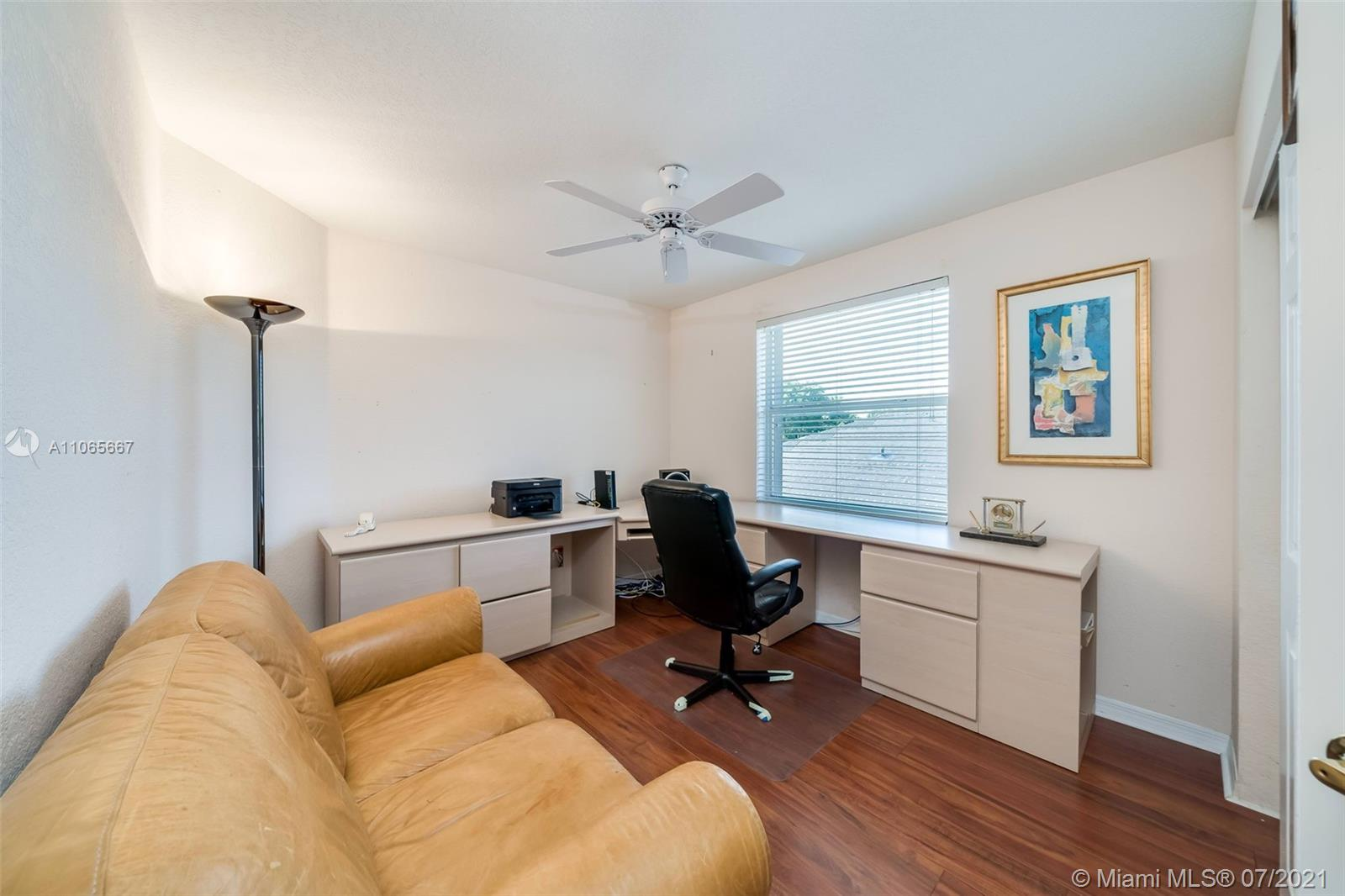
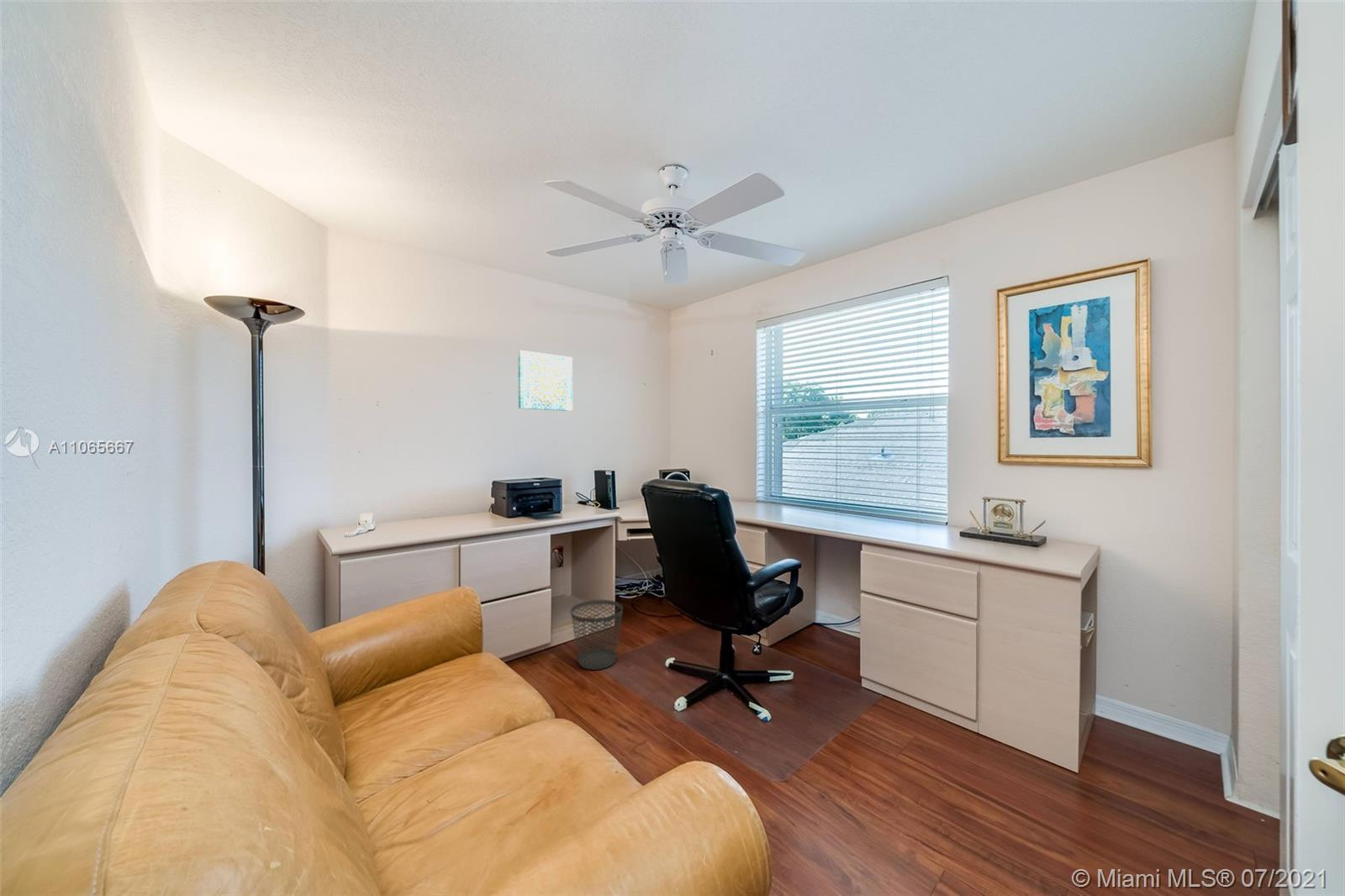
+ wastebasket (596, 635)
+ wall art (546, 382)
